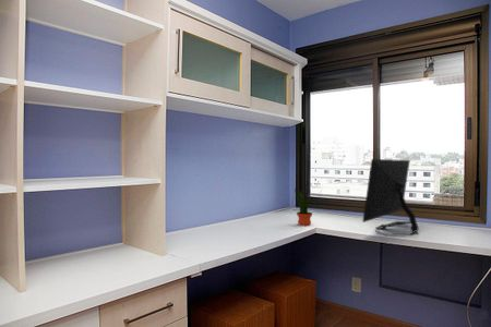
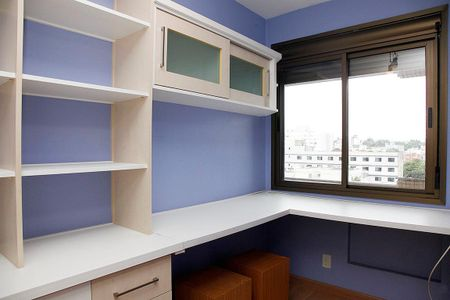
- computer monitor (388, 194)
- potted plant (302, 206)
